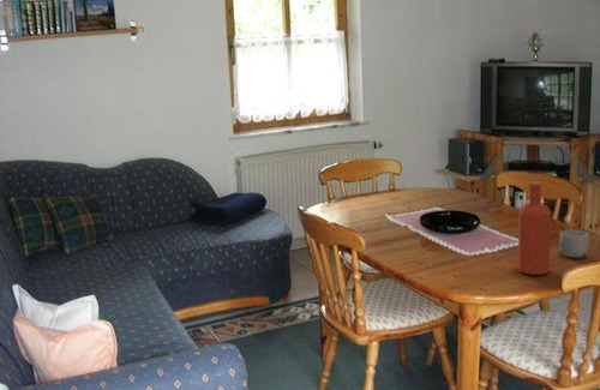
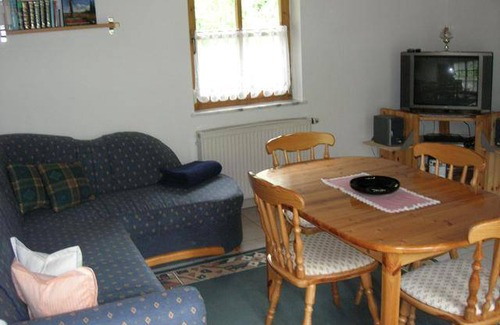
- mug (571, 242)
- bottle (534, 226)
